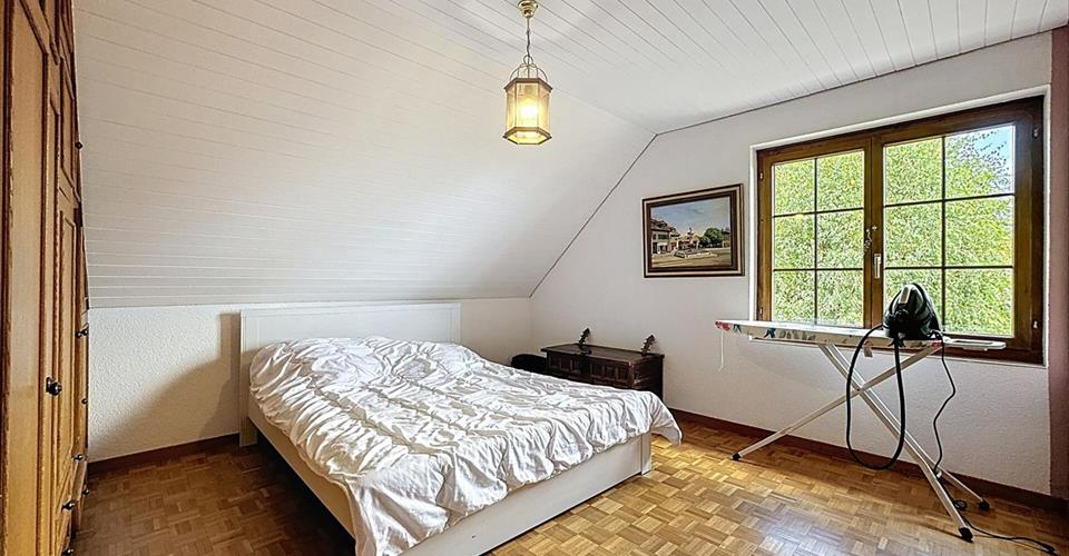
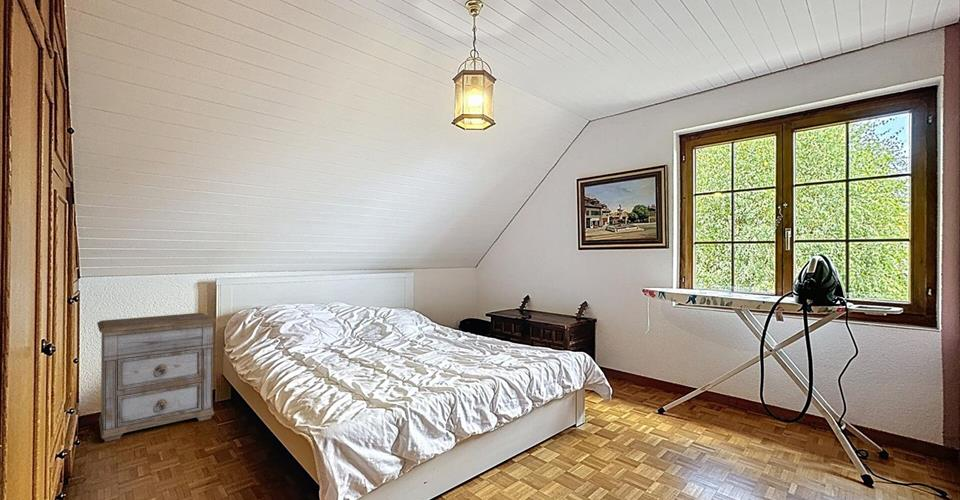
+ nightstand (157, 370)
